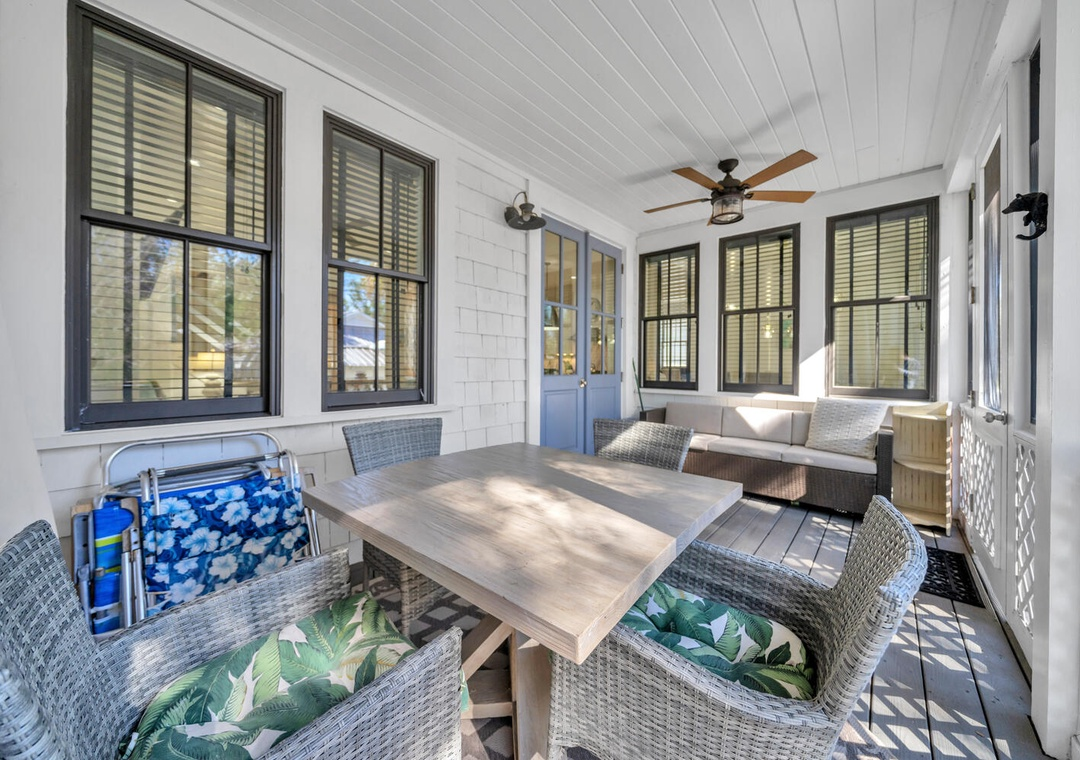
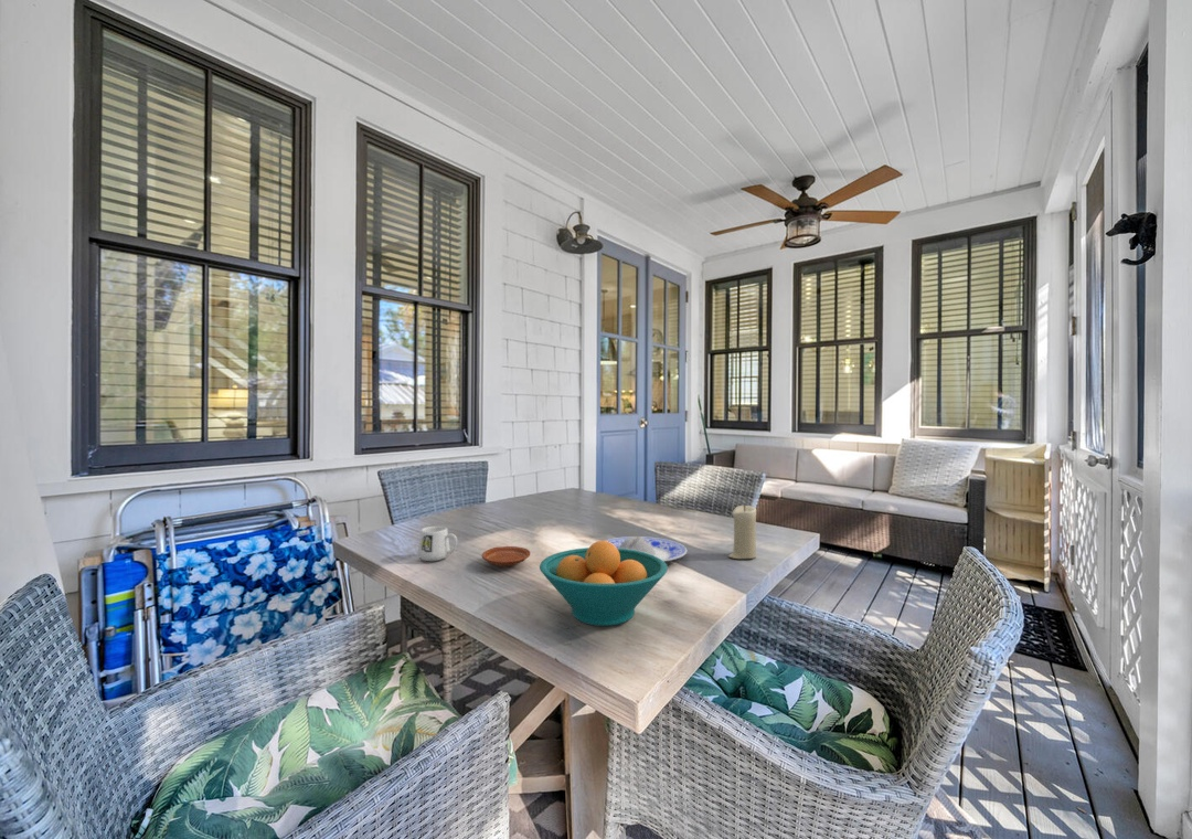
+ fruit bowl (603, 577)
+ plate (505, 557)
+ plate (640, 548)
+ mug (438, 543)
+ candle (743, 530)
